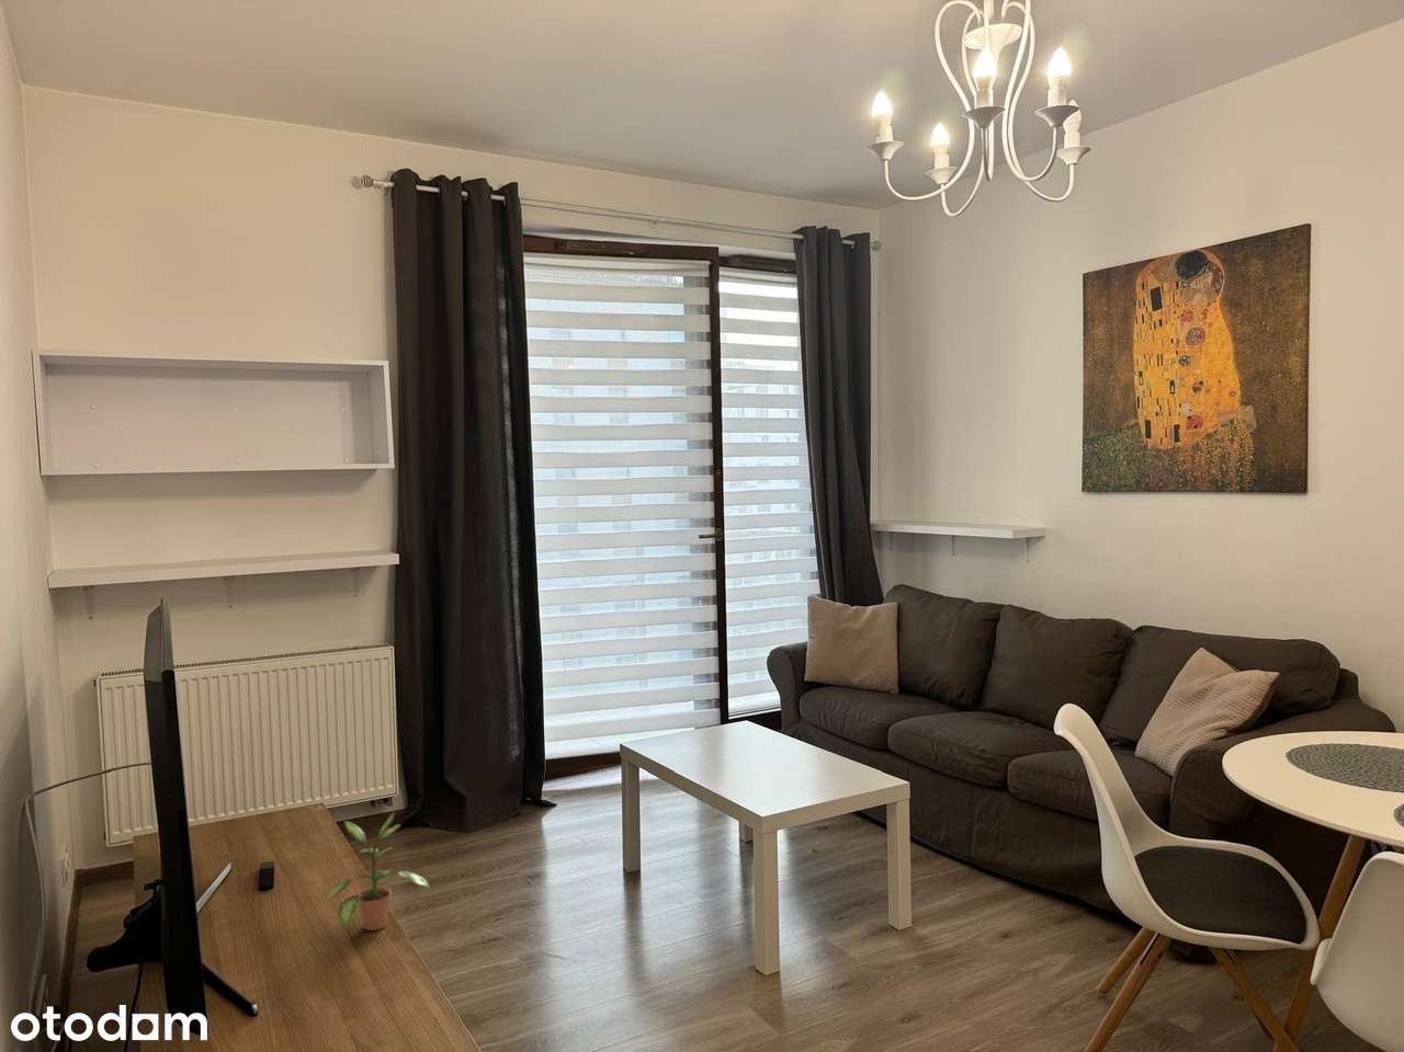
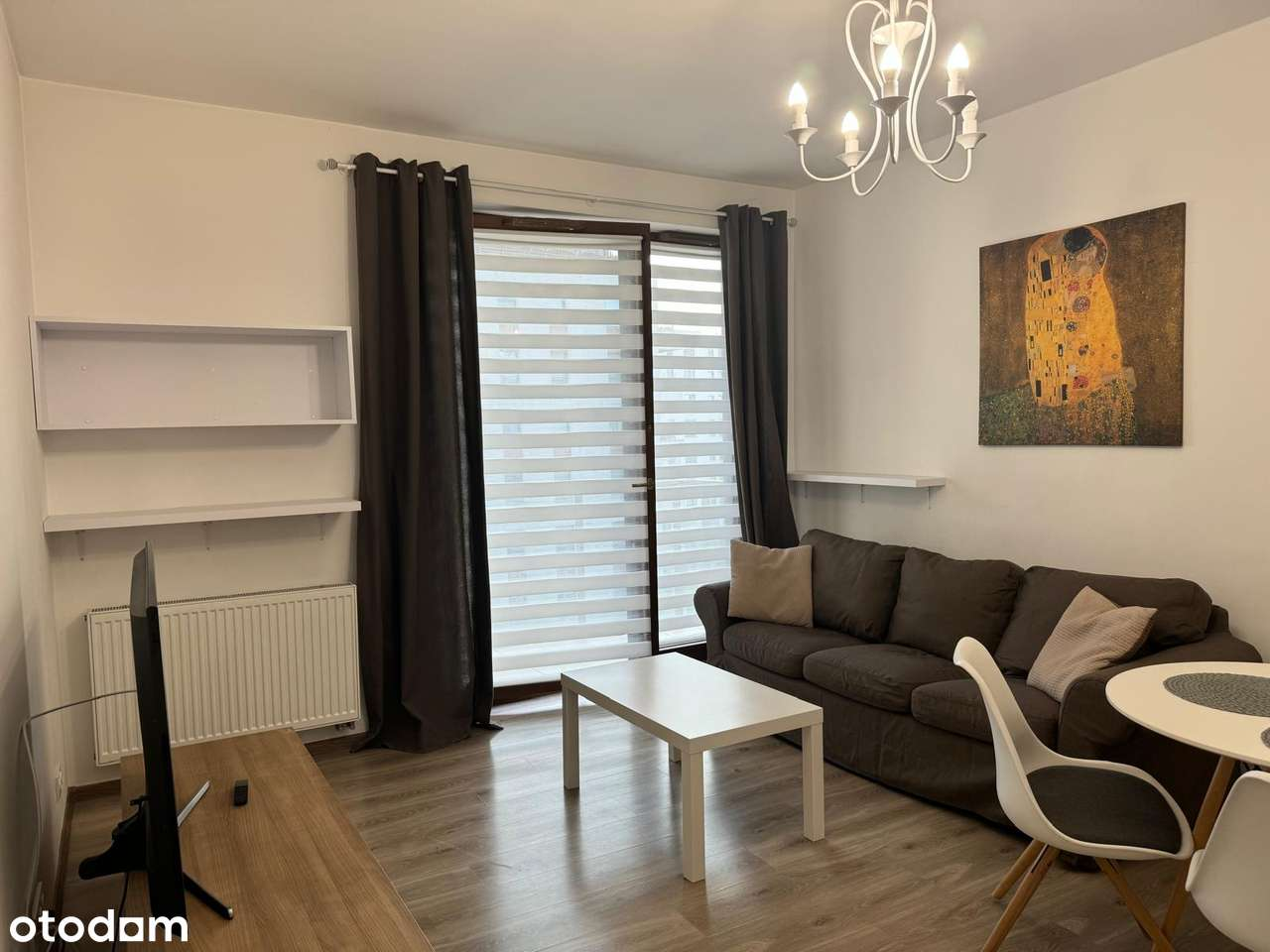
- potted plant (373, 870)
